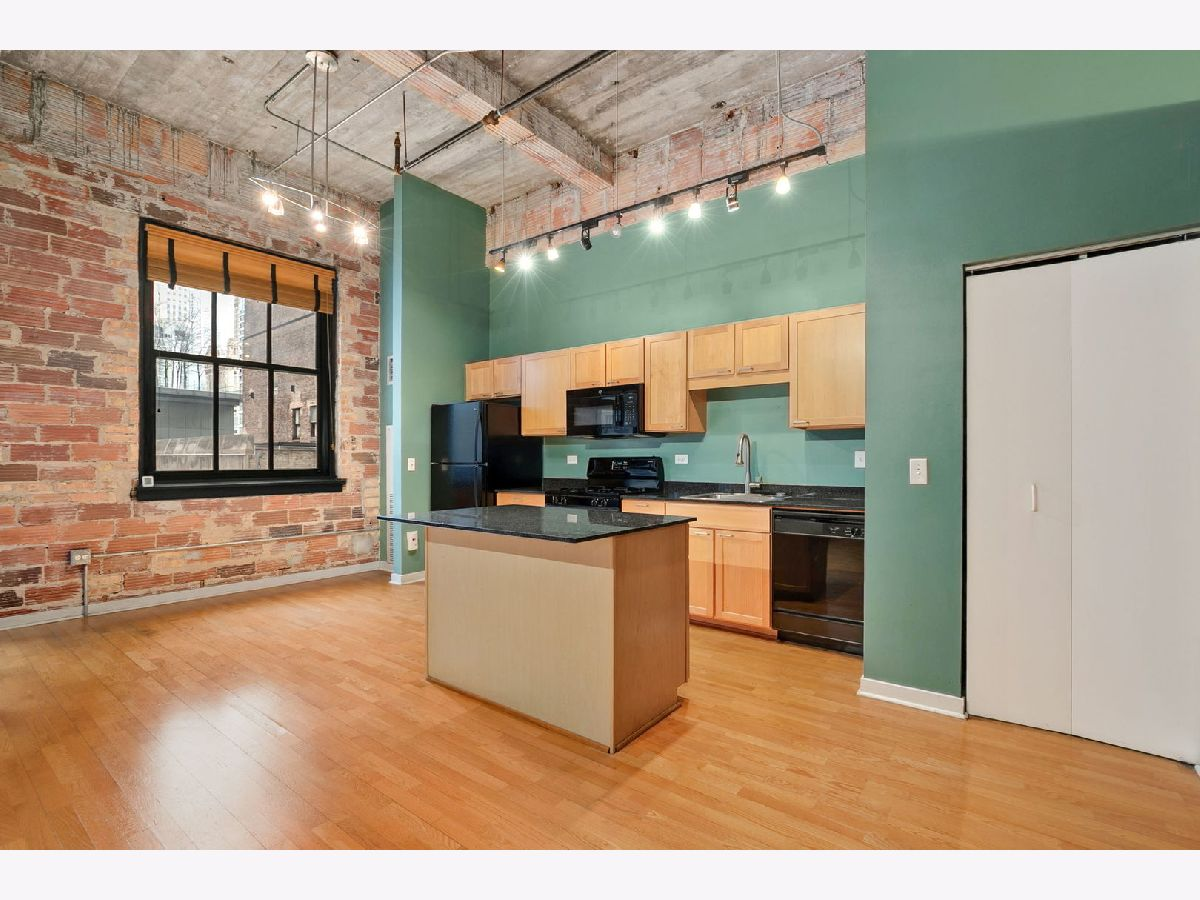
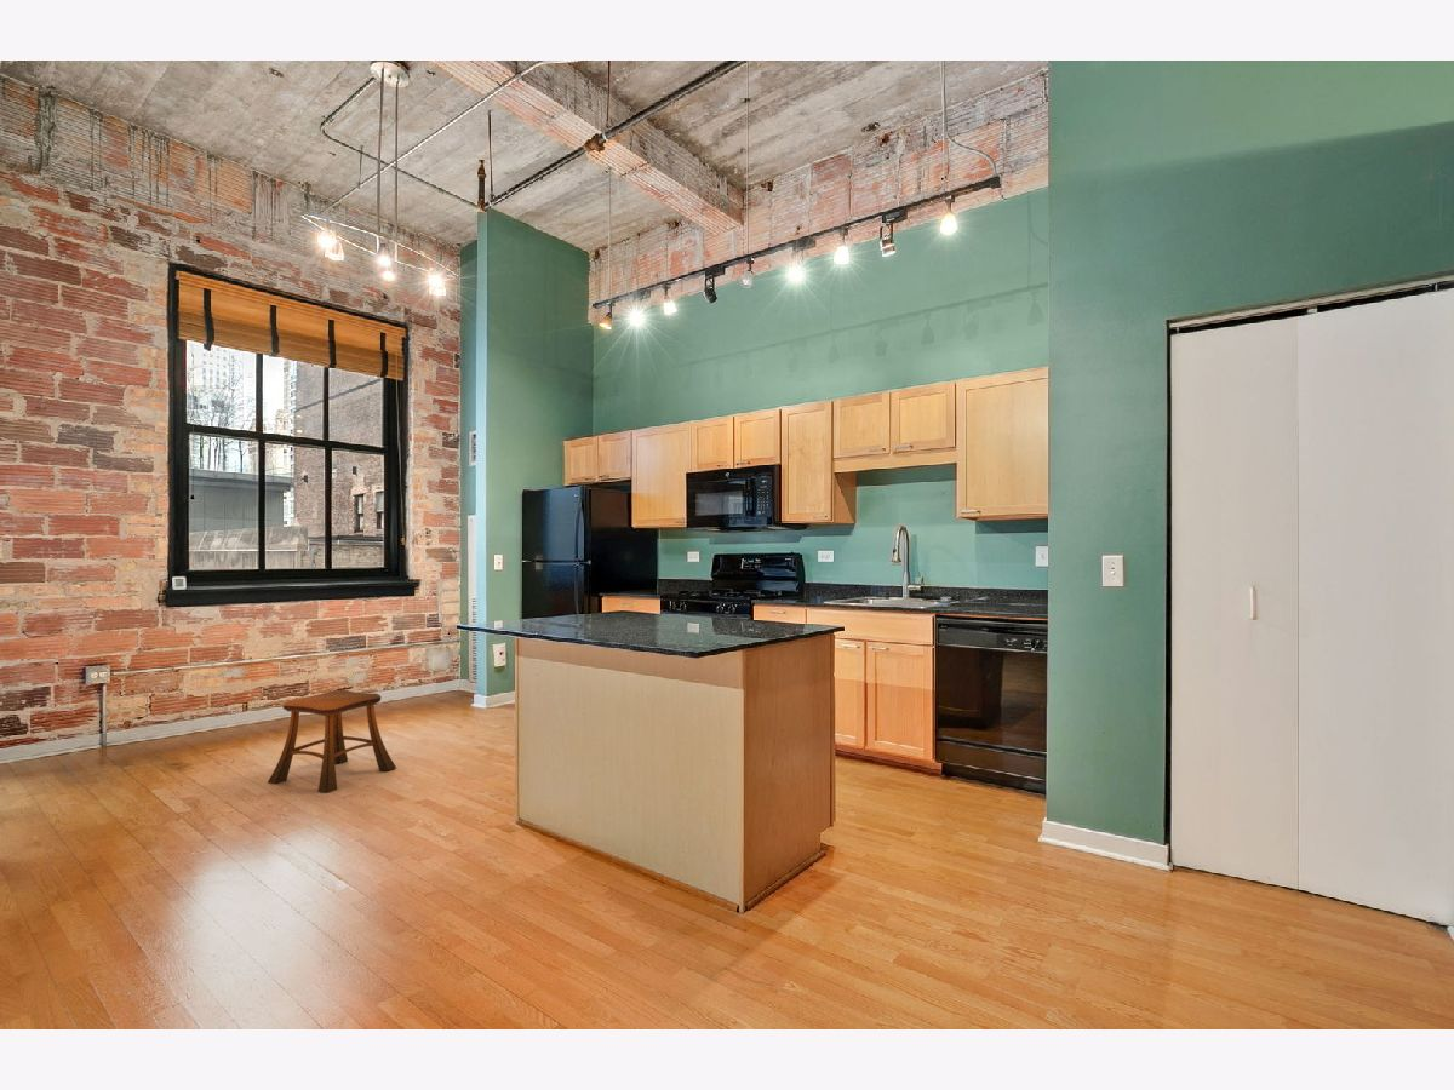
+ stool (333, 736)
